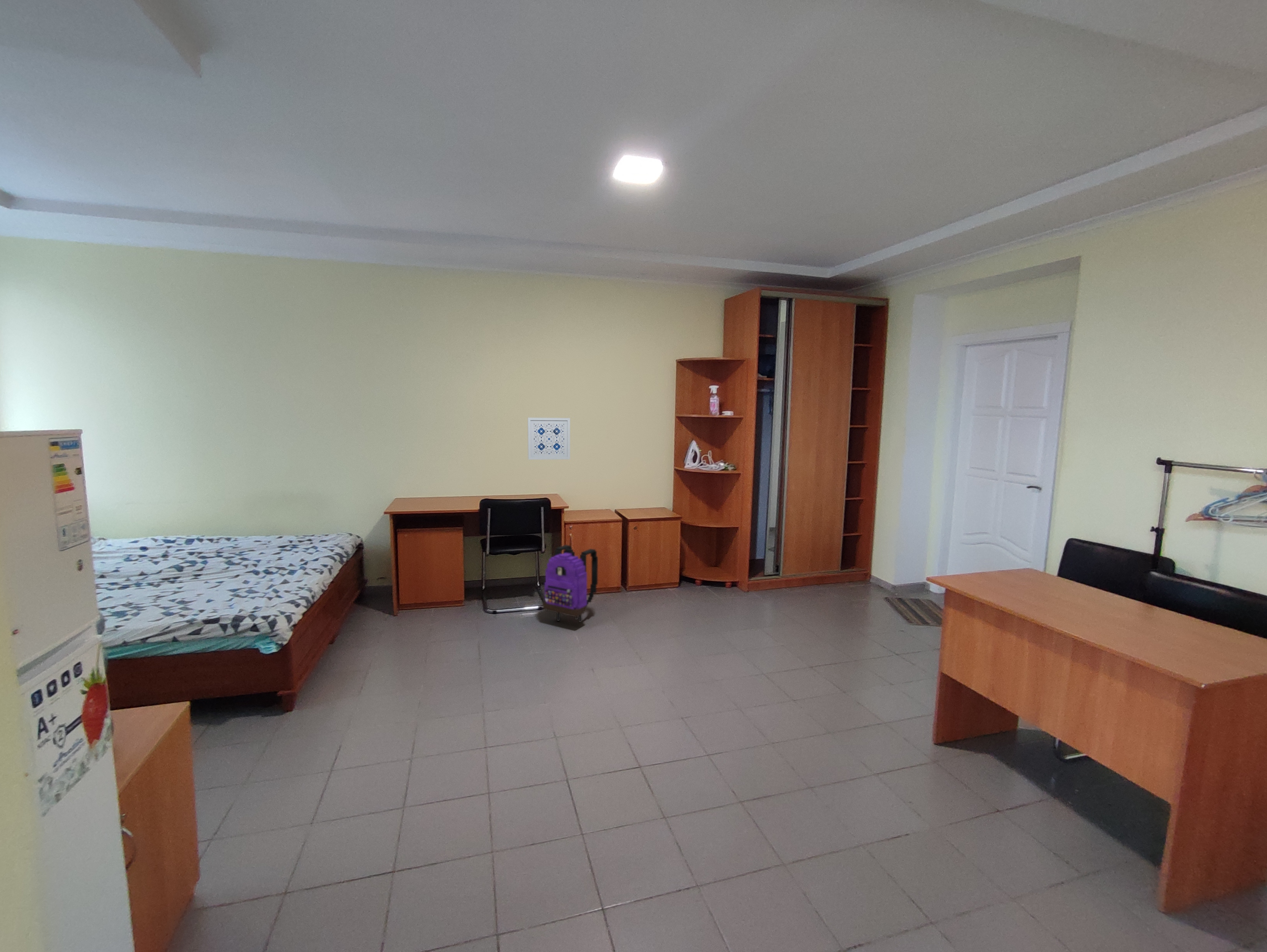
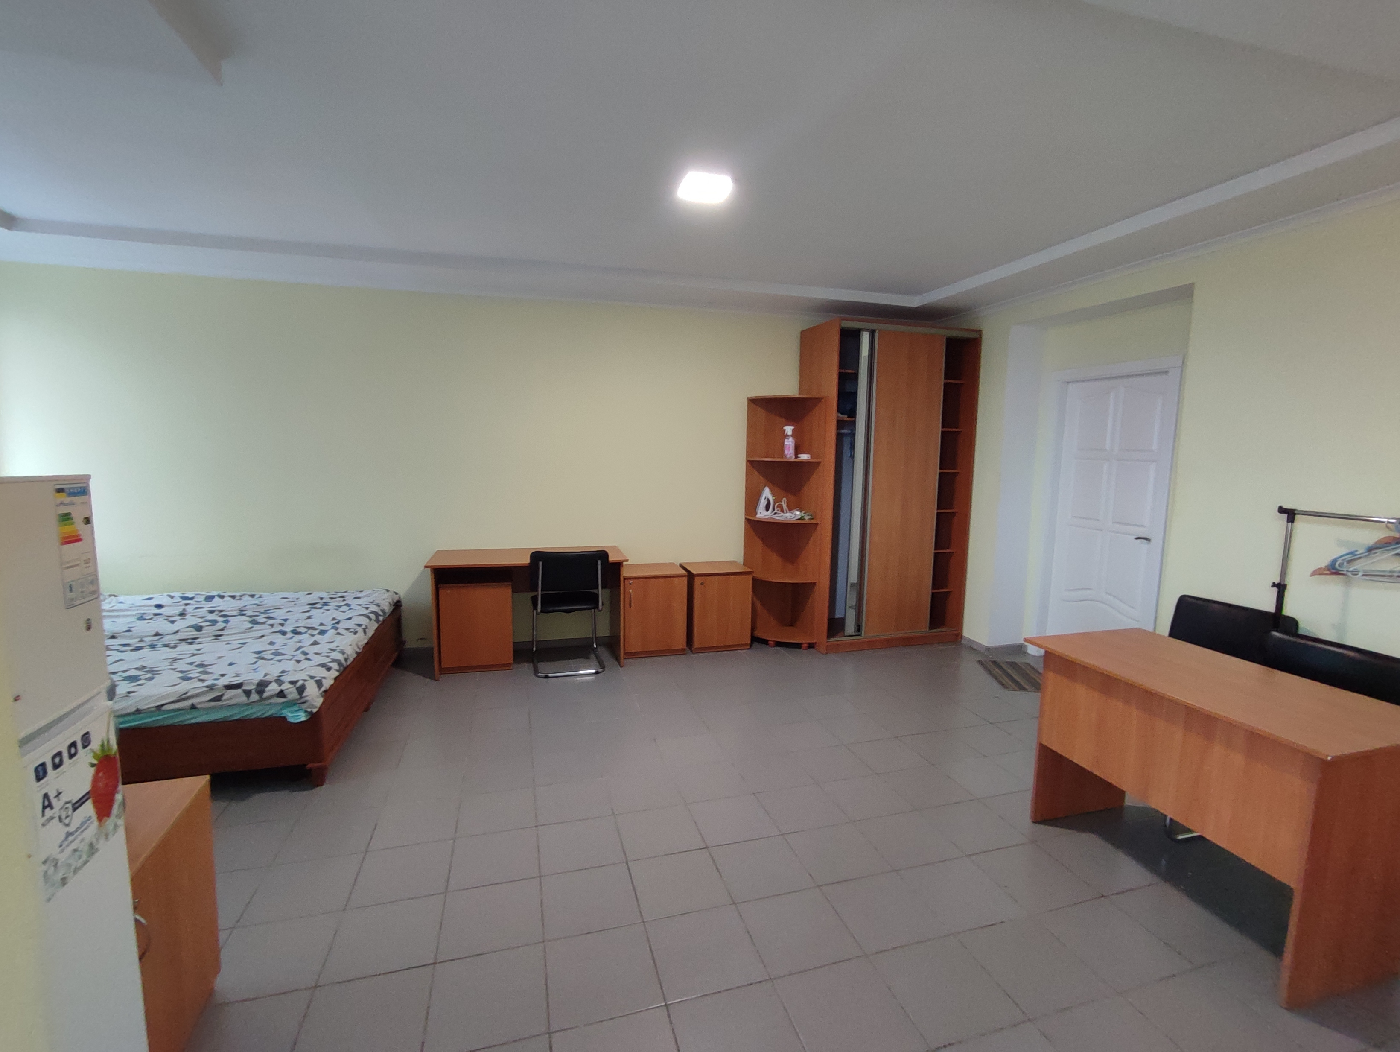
- wall art (549, 439)
- backpack (571, 585)
